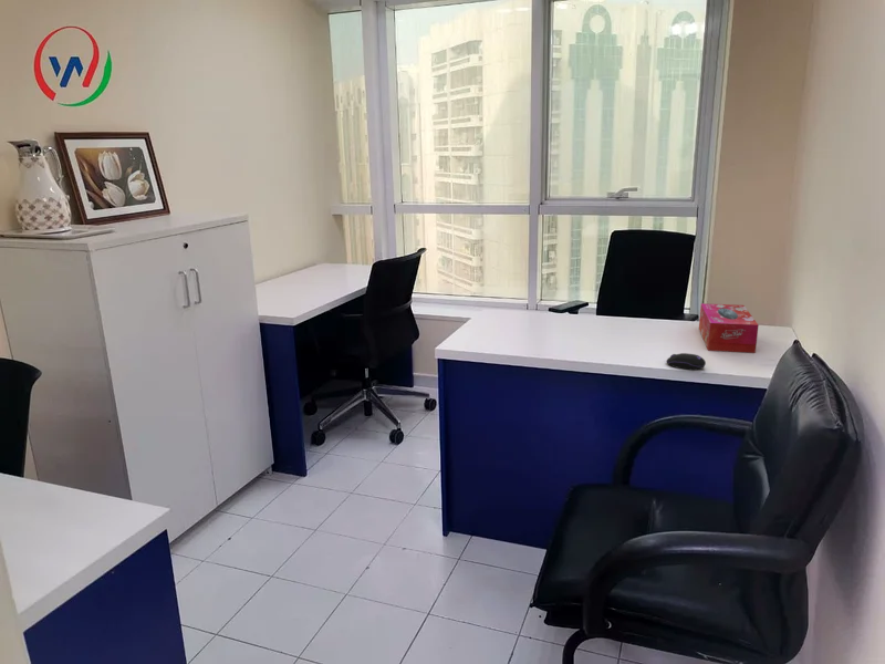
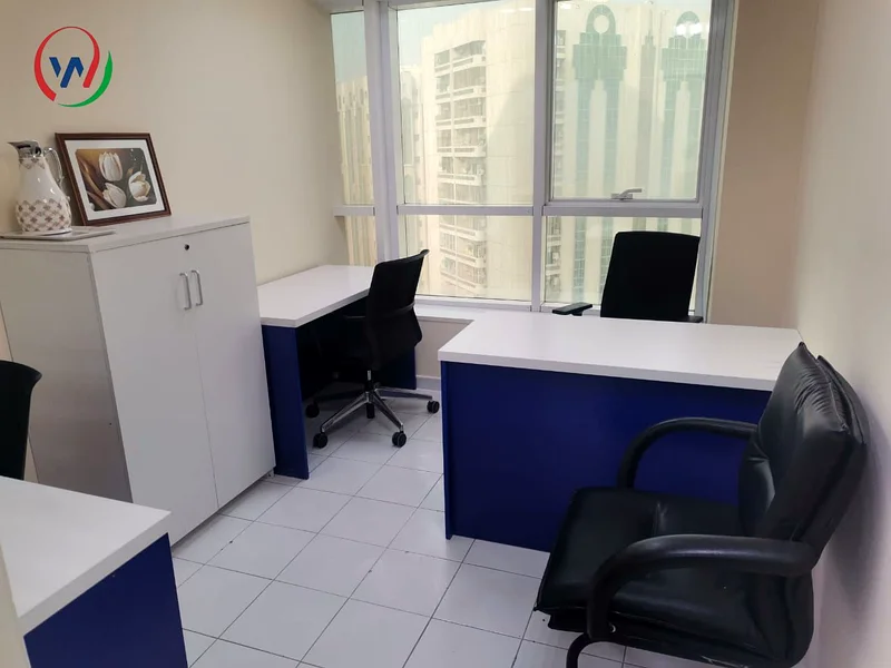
- computer mouse (686, 360)
- tissue box (726, 326)
